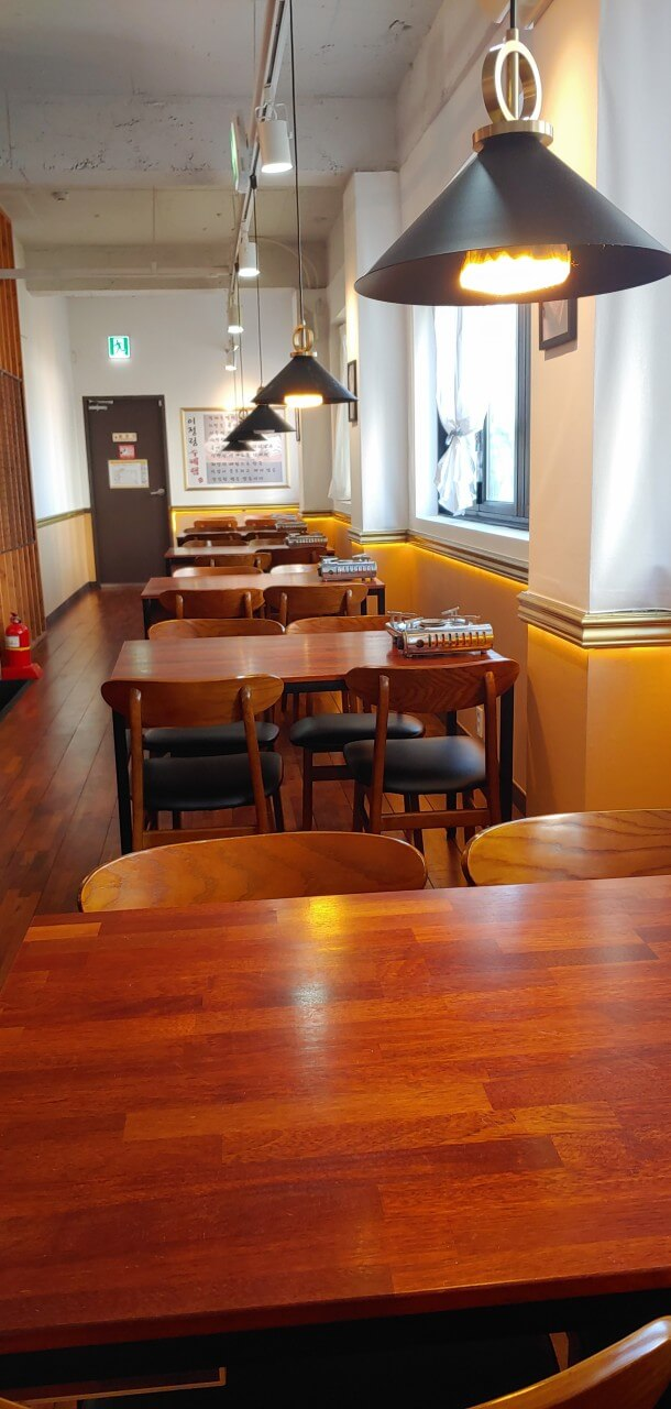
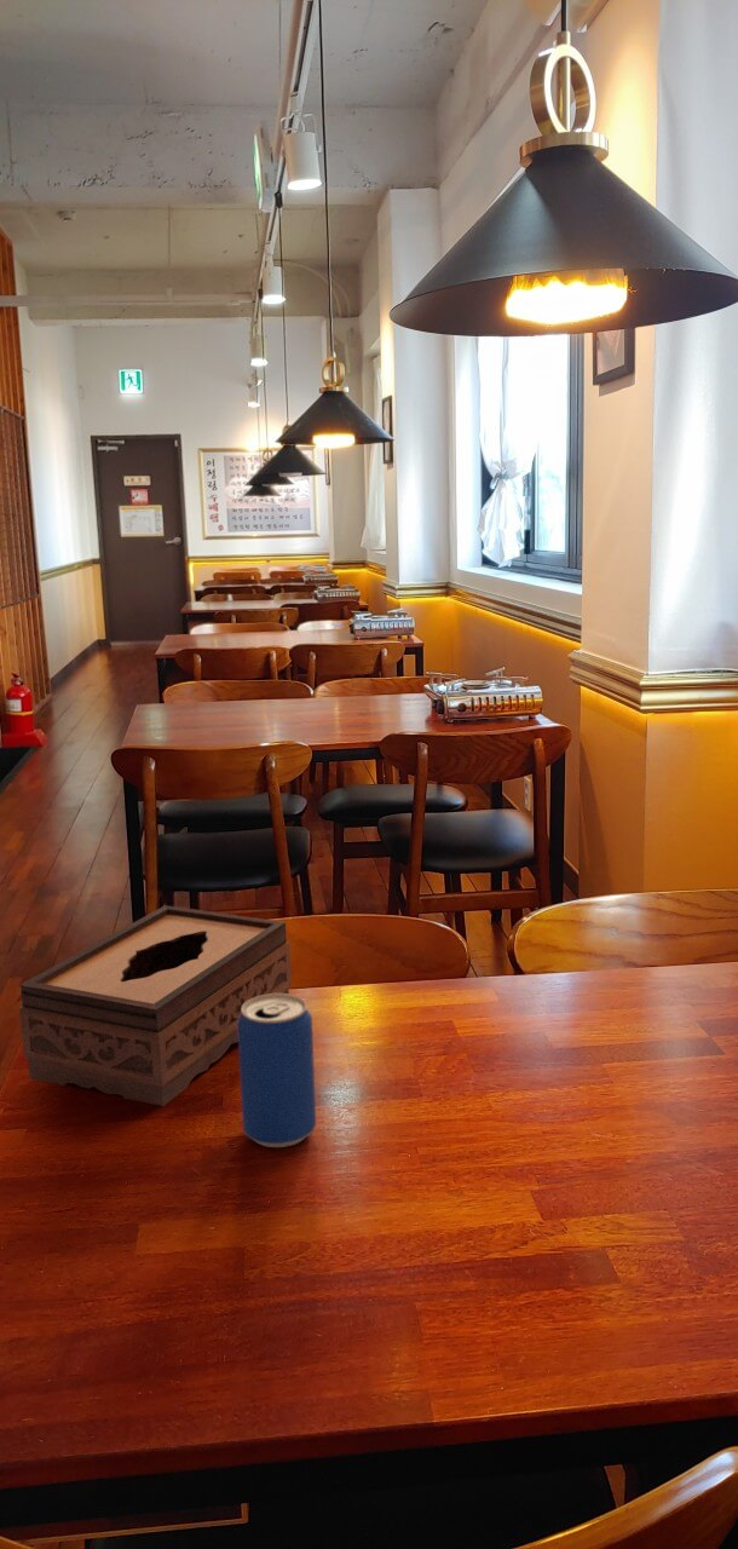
+ tissue box (163, 996)
+ beverage can (277, 1070)
